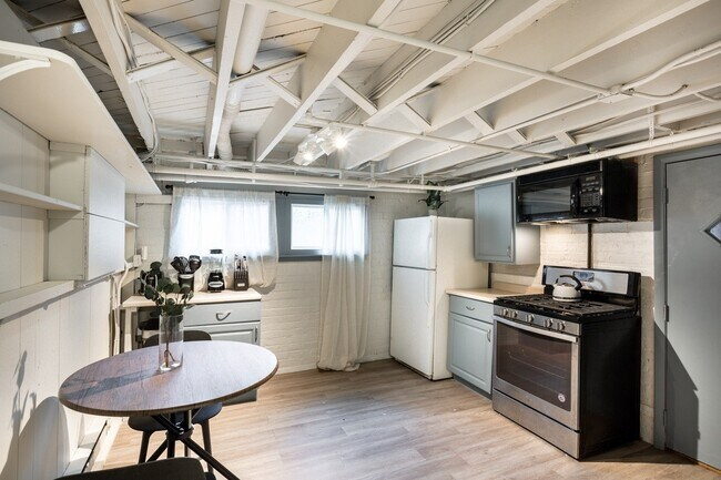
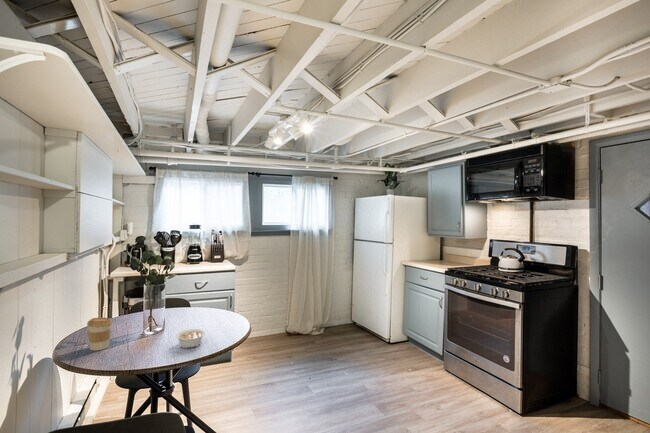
+ legume (190, 338)
+ coffee cup (99, 332)
